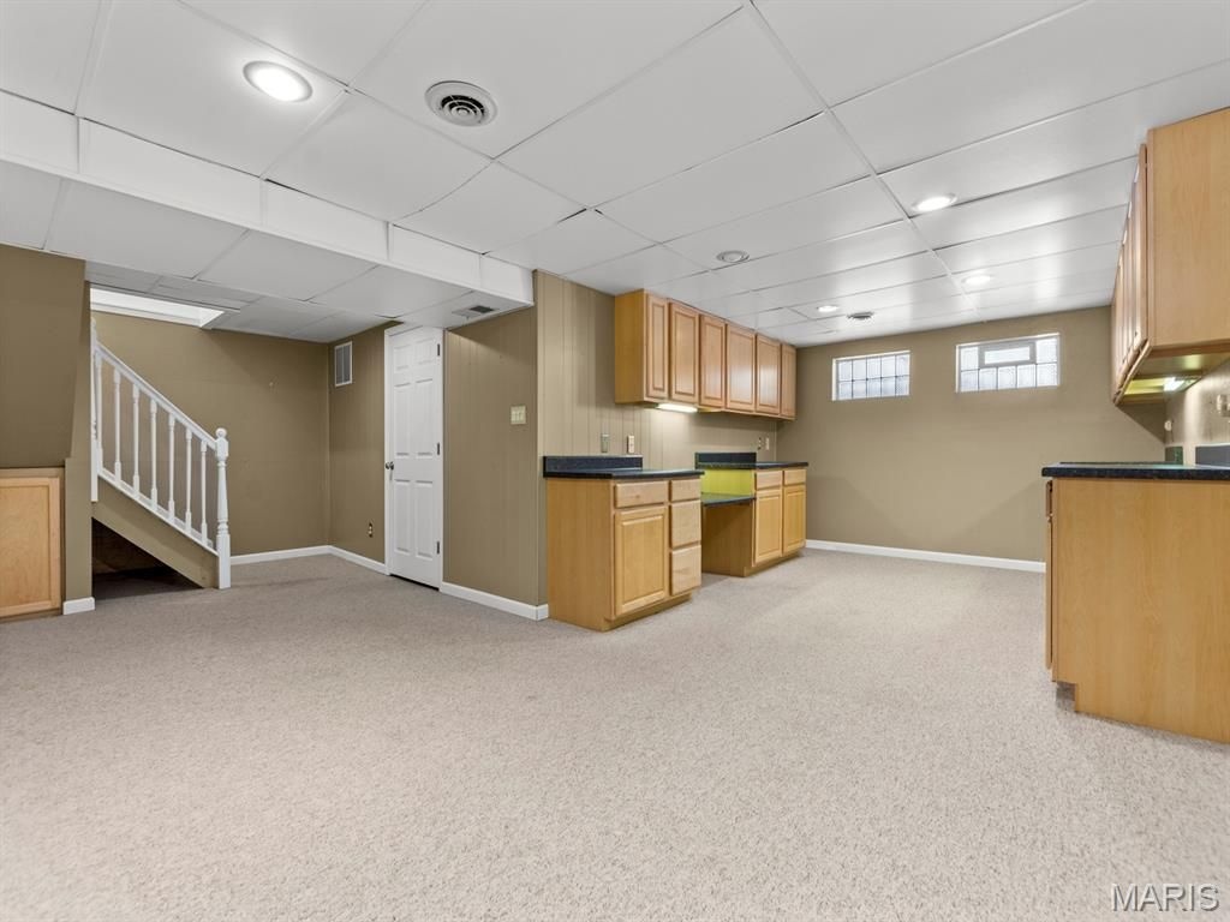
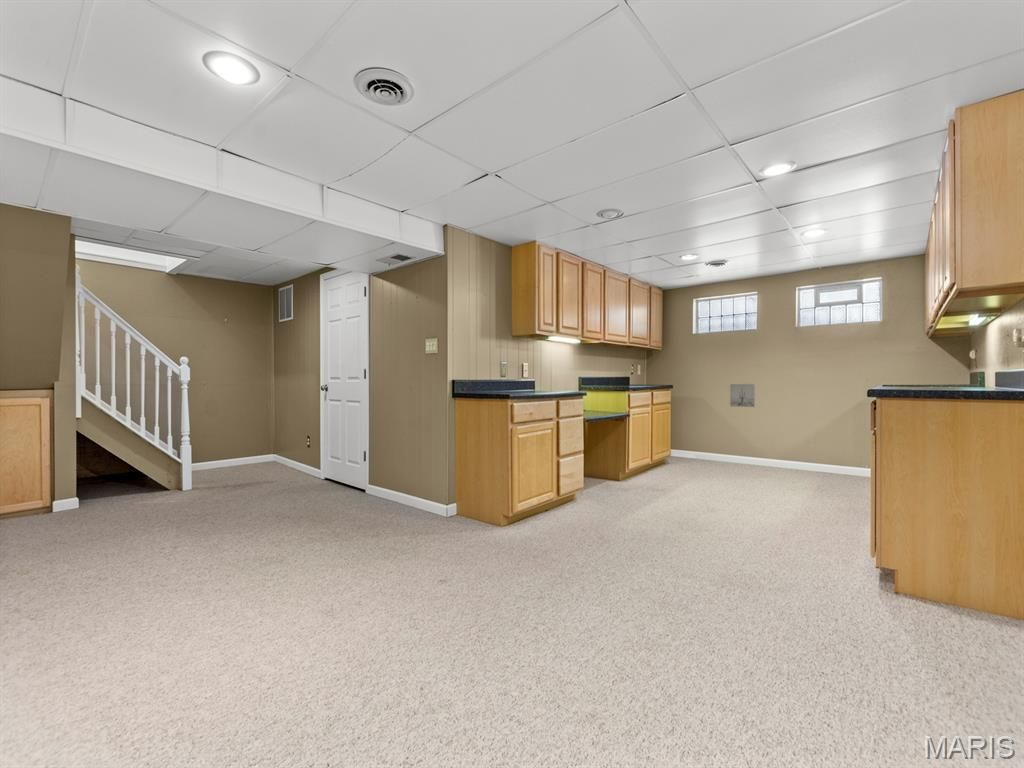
+ wall art (742, 395)
